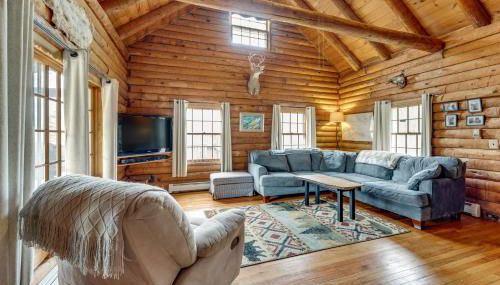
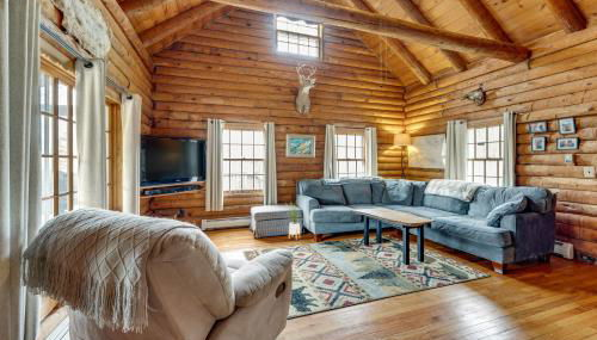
+ house plant (294, 218)
